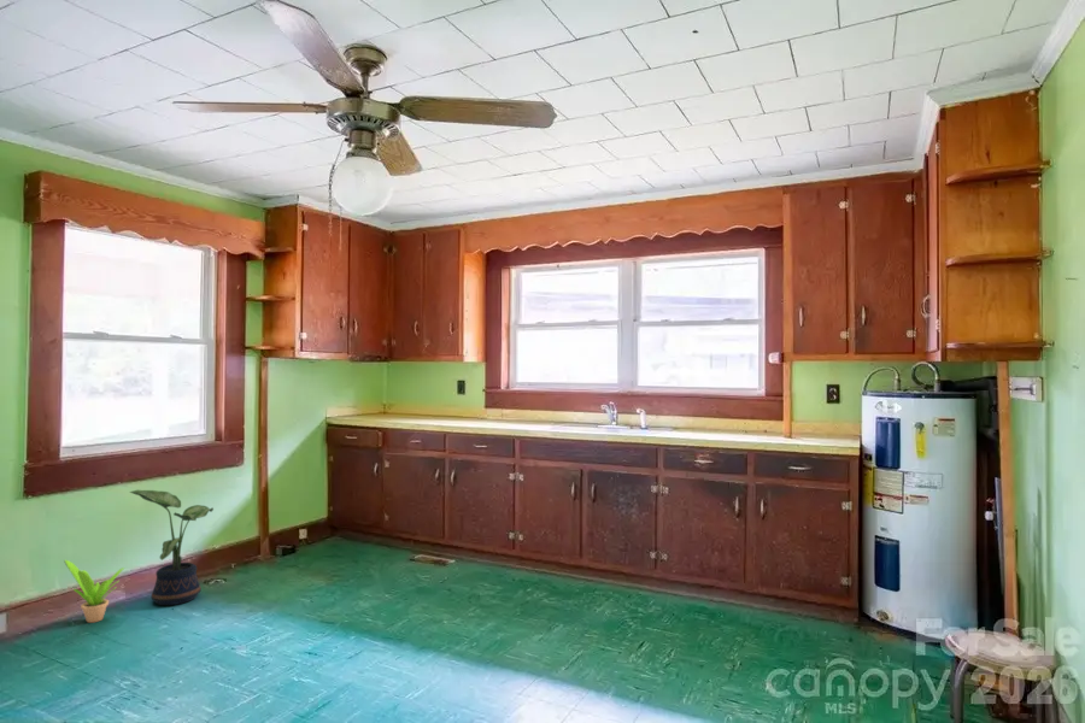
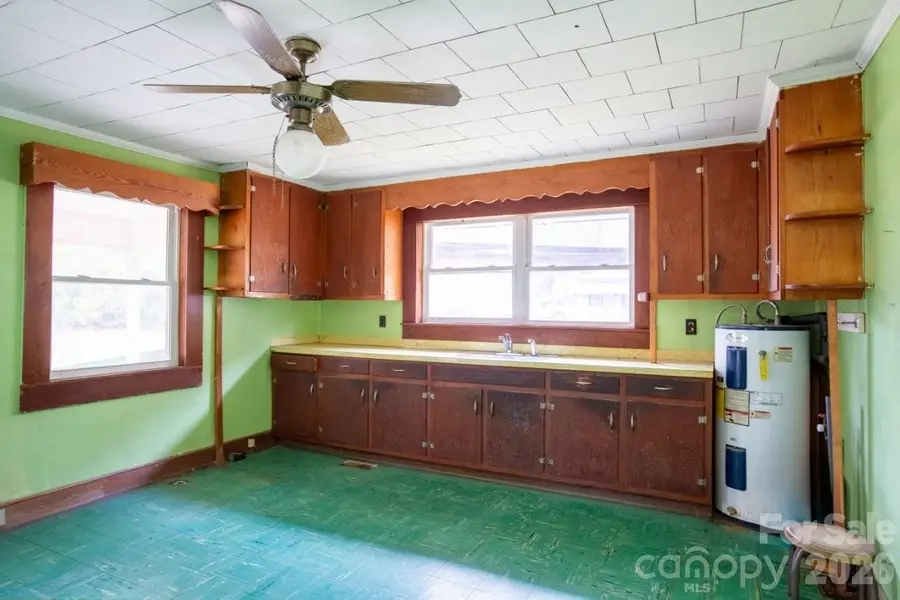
- potted plant (181, 542)
- potted plant (95, 589)
